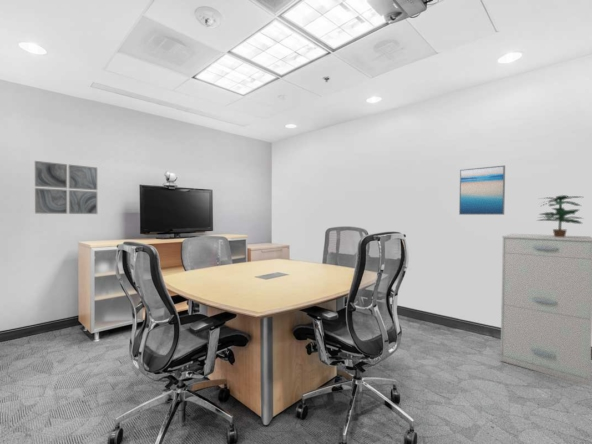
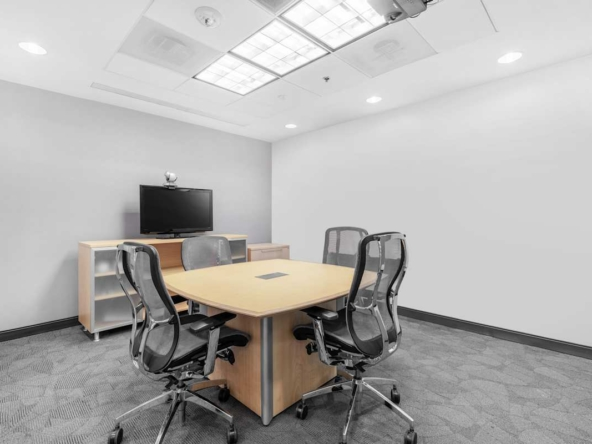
- wall art (481, 191)
- potted plant (559, 216)
- filing cabinet (545, 298)
- wall art (69, 188)
